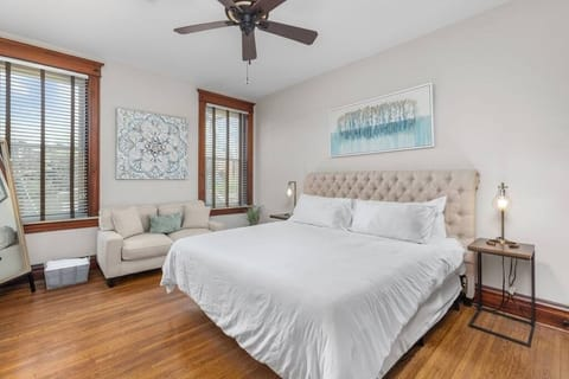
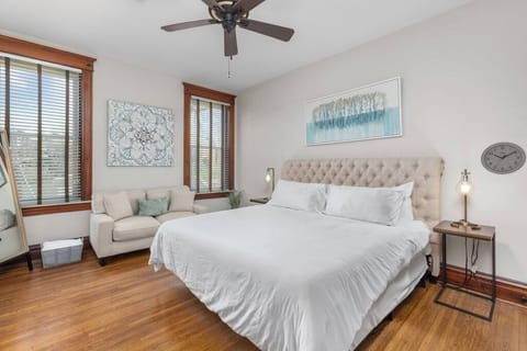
+ wall clock (502, 158)
